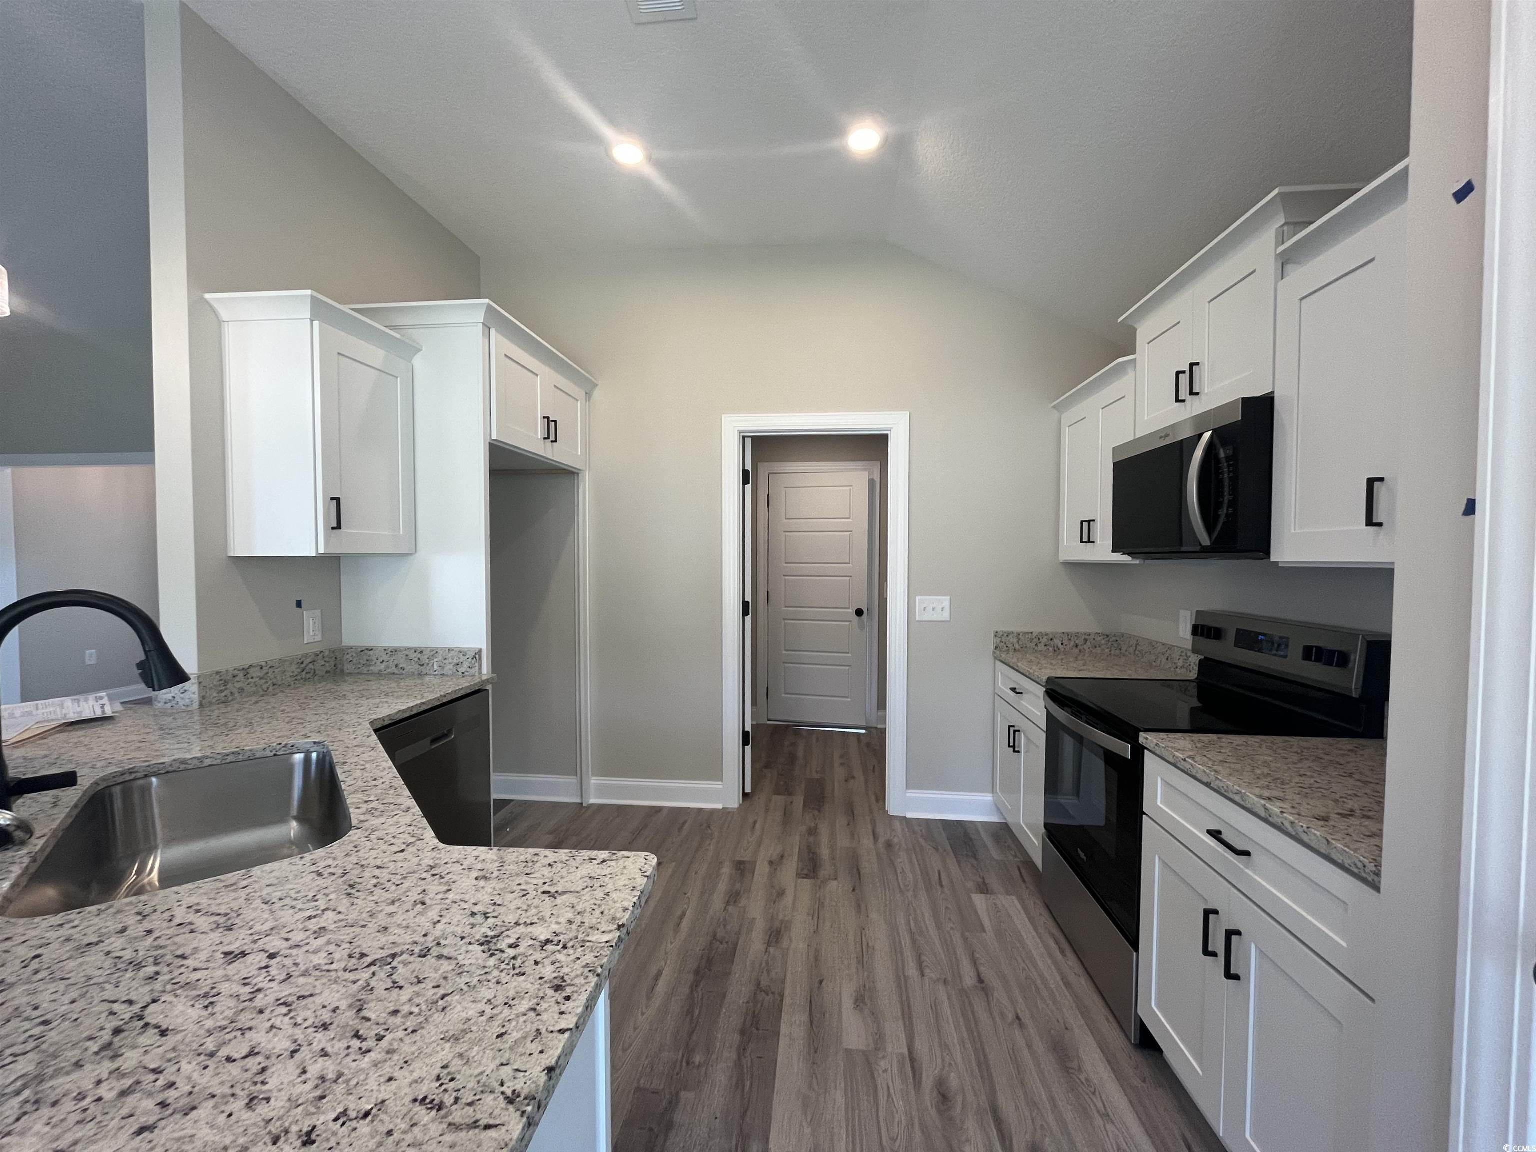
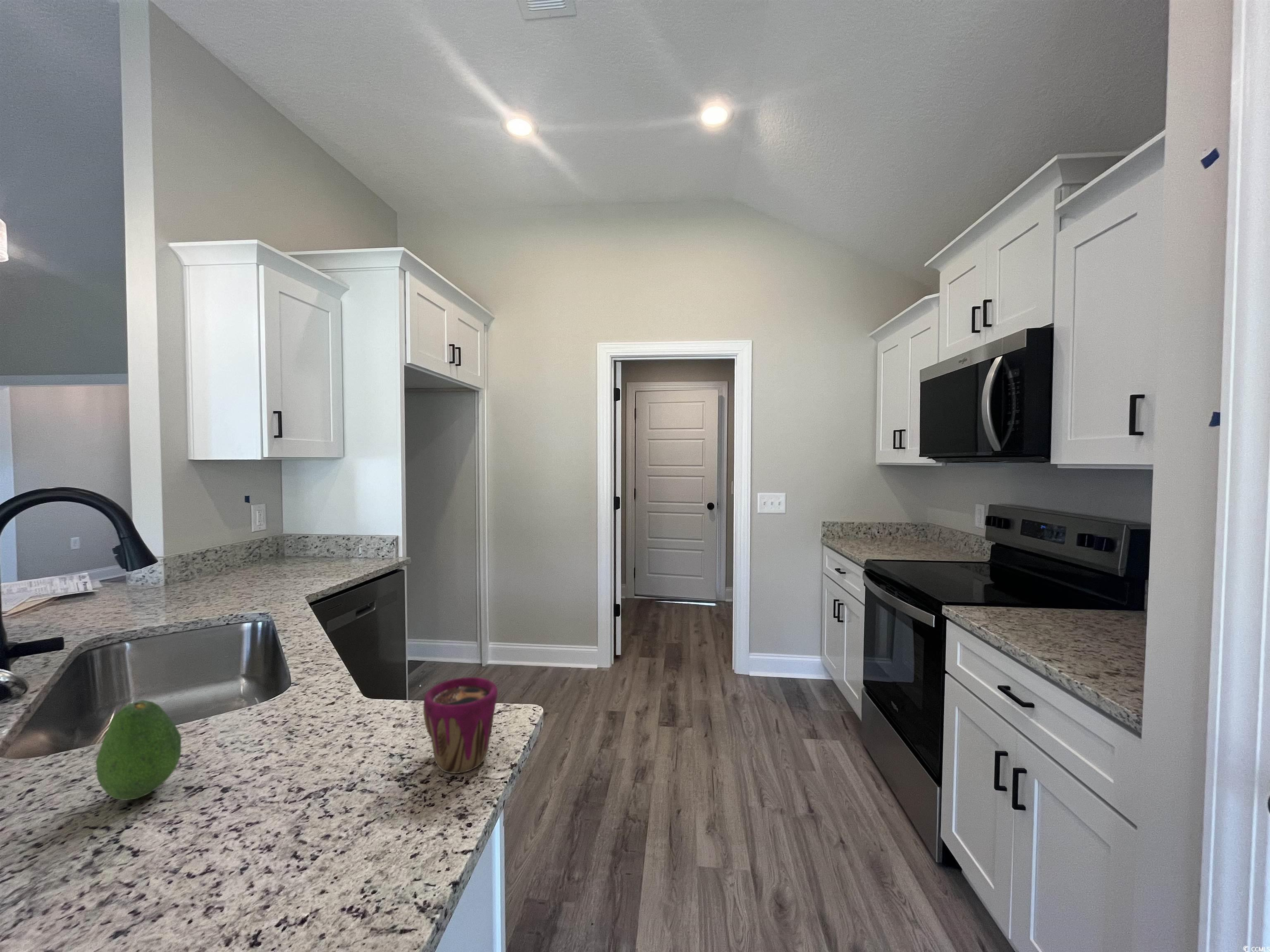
+ cup (455, 723)
+ fruit (141, 747)
